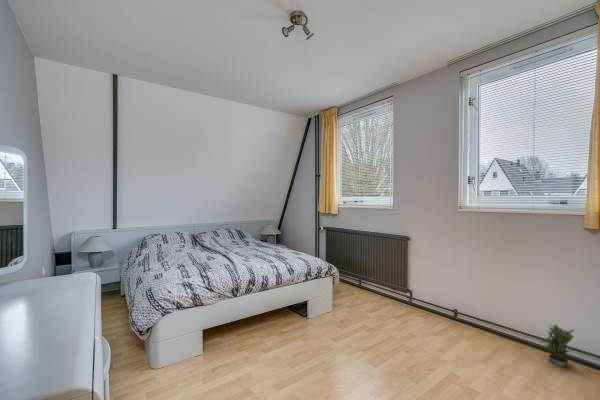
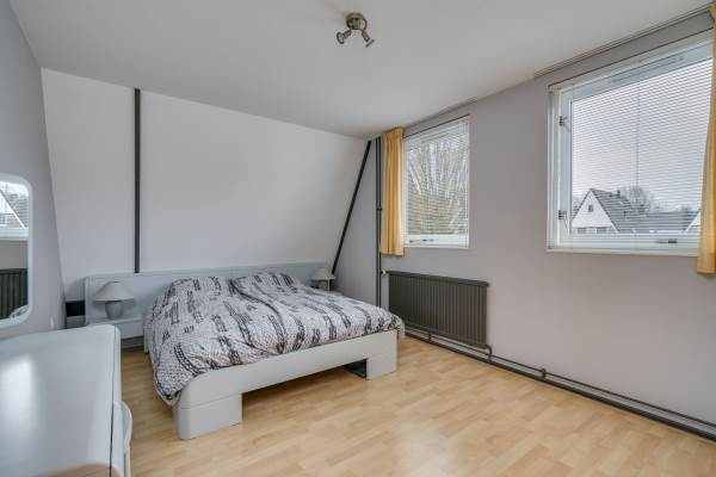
- potted plant (555, 342)
